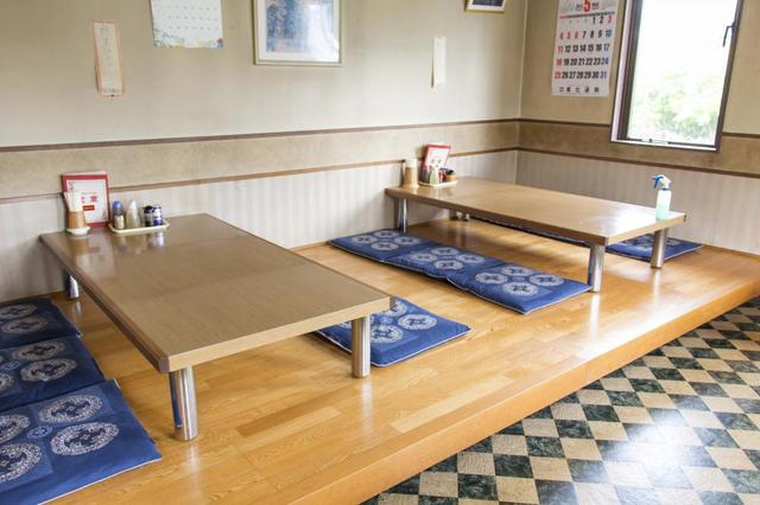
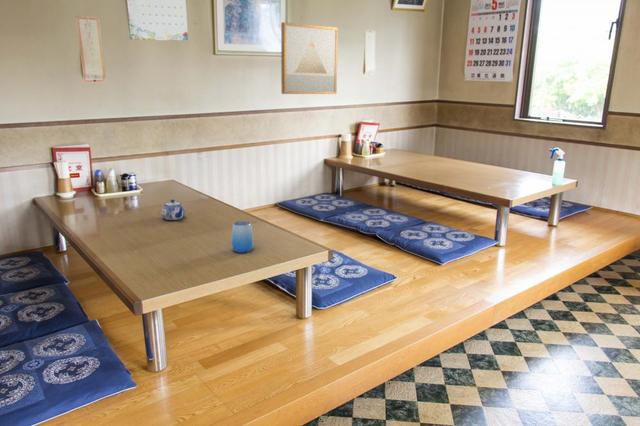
+ cup (242, 236)
+ teapot (173, 209)
+ wall art (310, 60)
